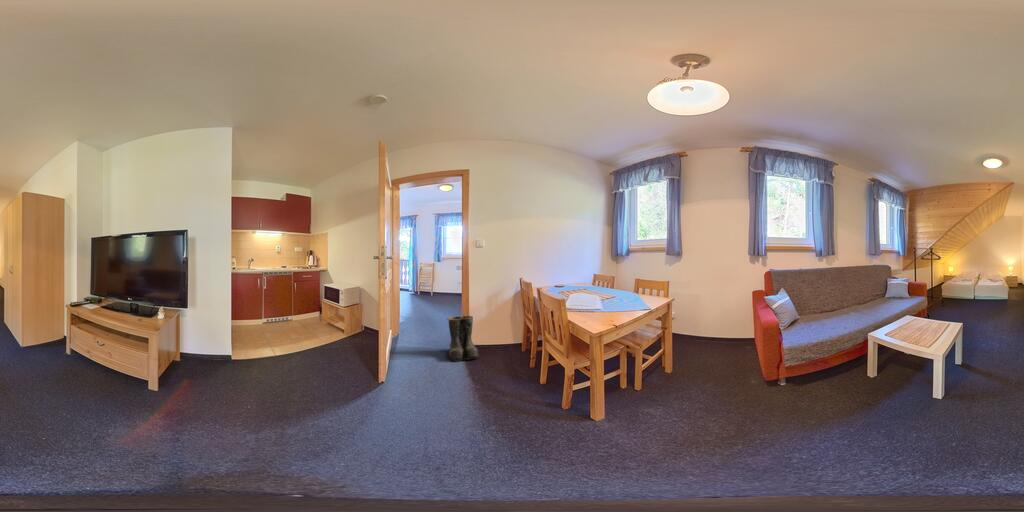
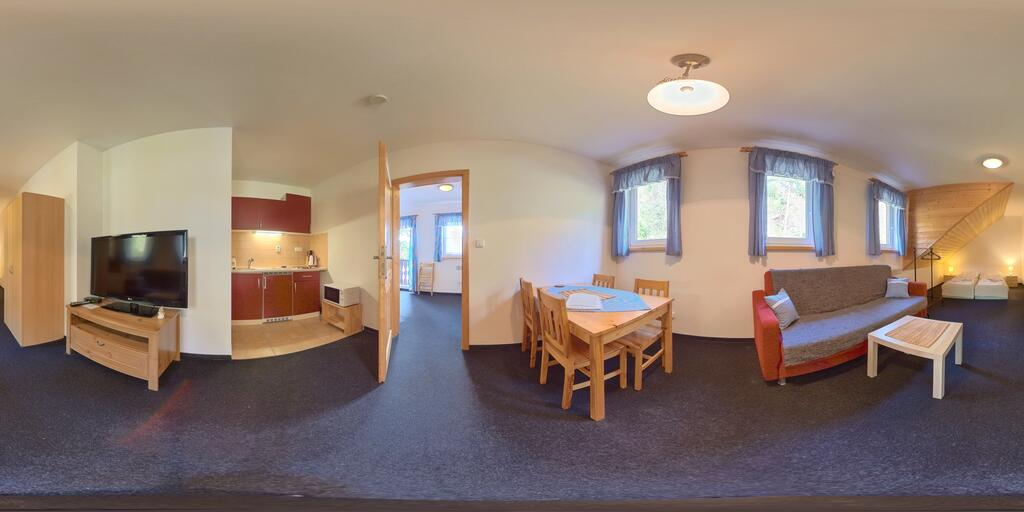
- boots (462, 336)
